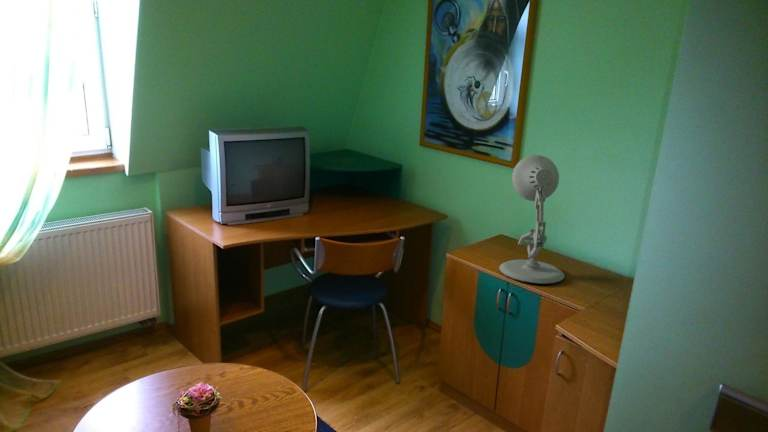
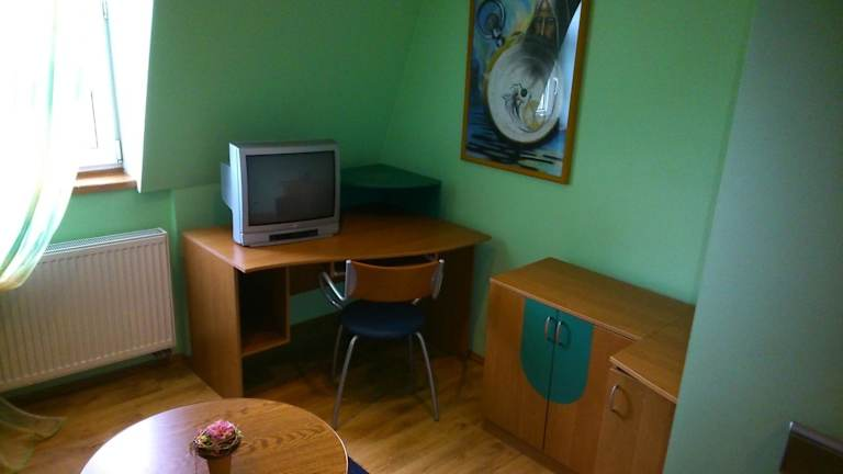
- desk lamp (537, 216)
